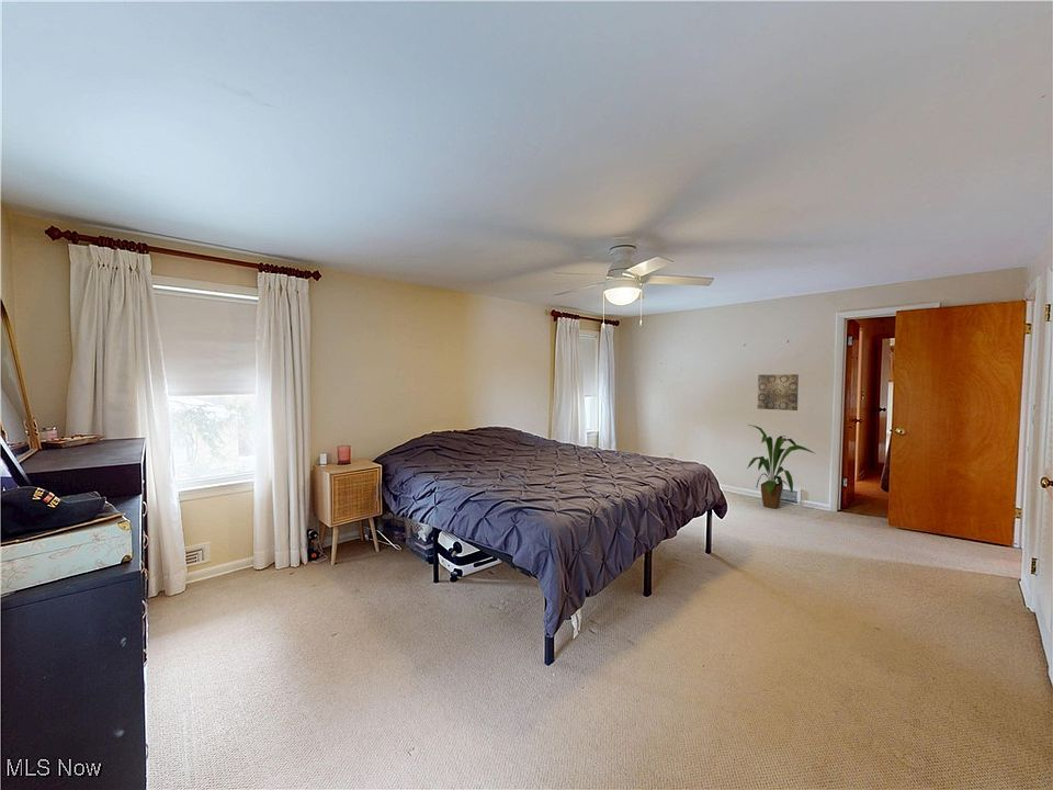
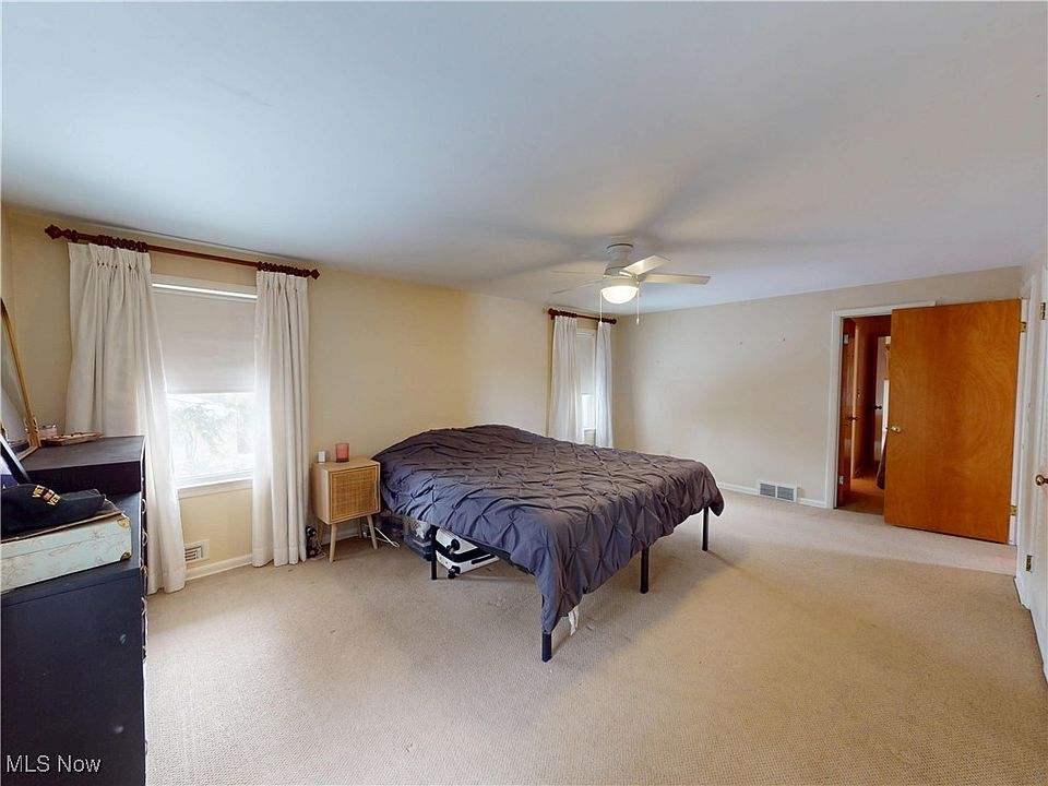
- house plant (779, 467)
- wall art (777, 392)
